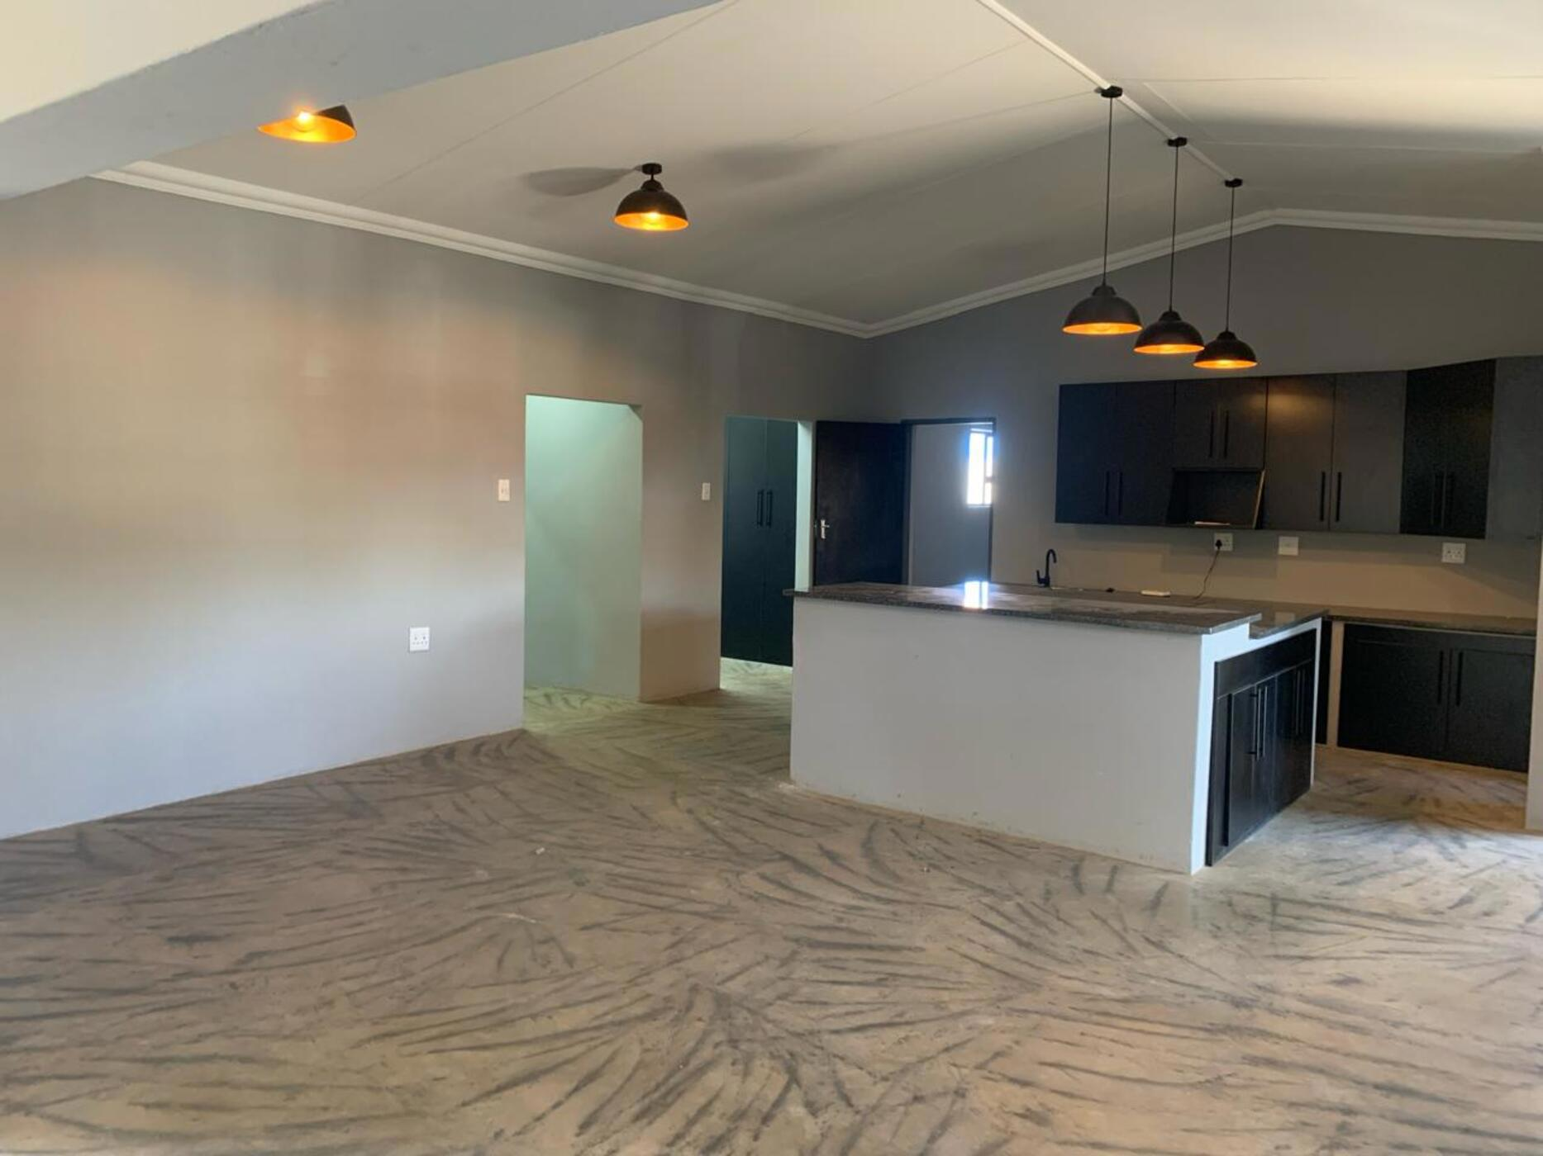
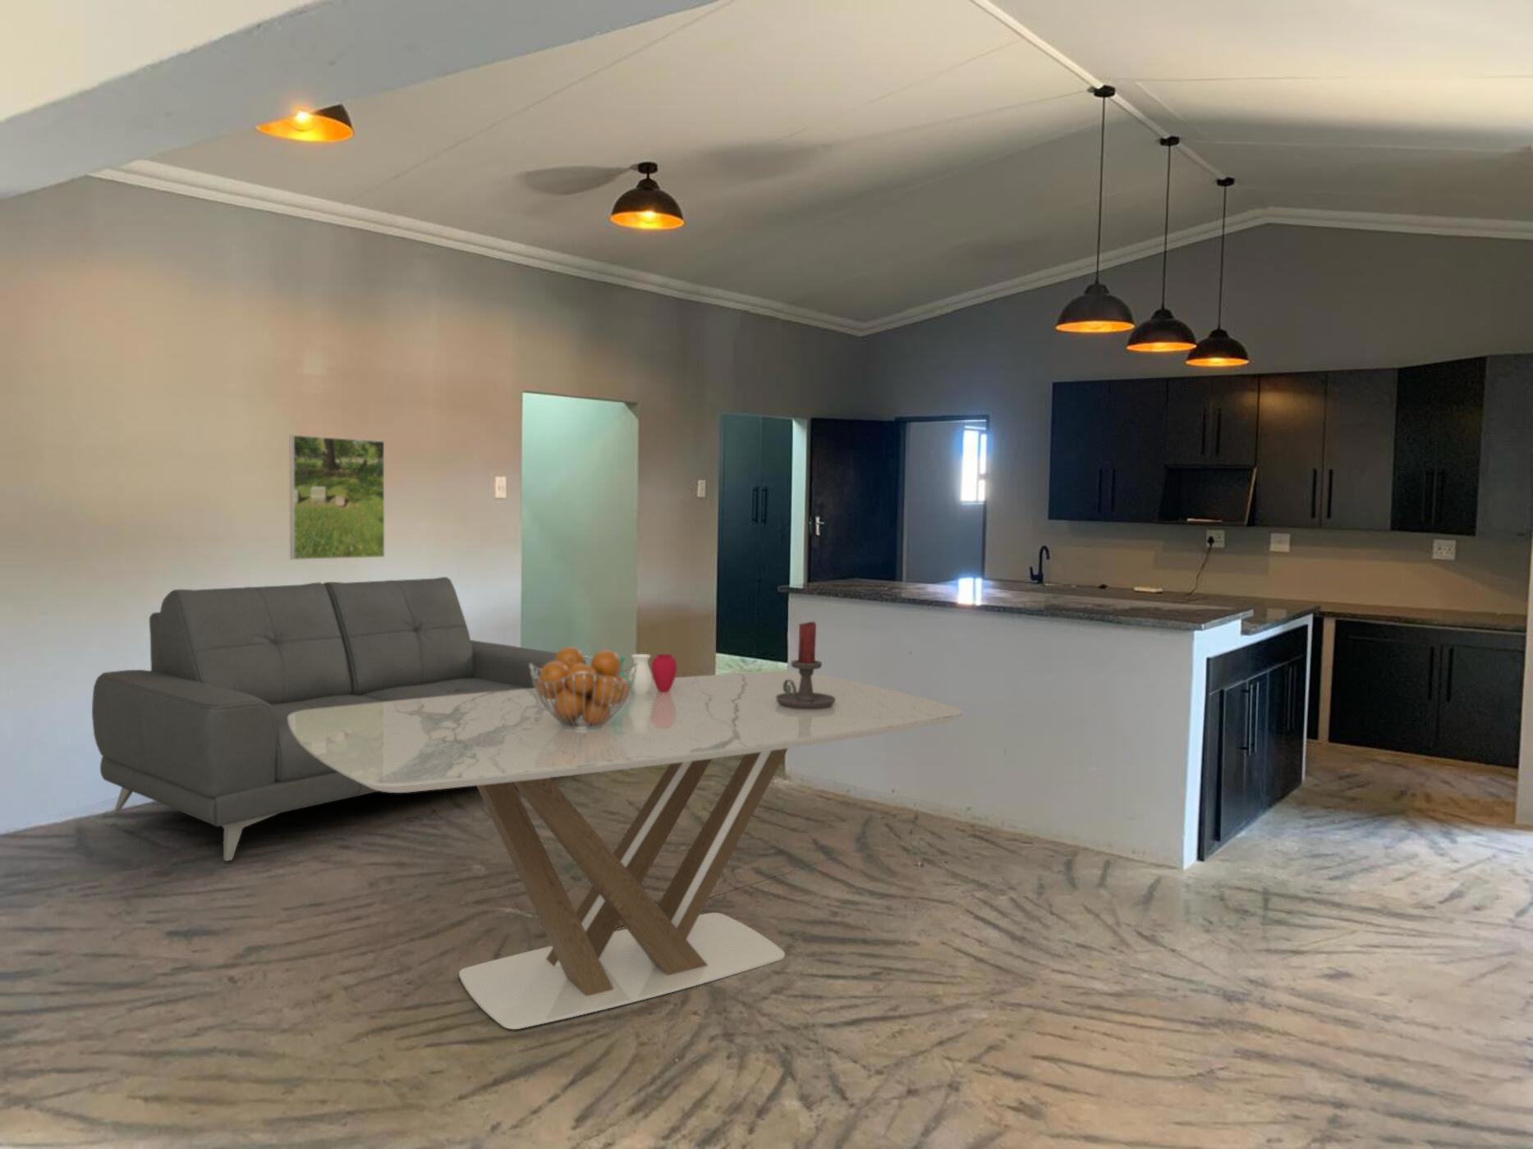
+ fruit basket (584, 686)
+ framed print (338, 498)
+ dining table (639, 838)
+ candle holder (803, 660)
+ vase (641, 673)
+ sofa (361, 689)
